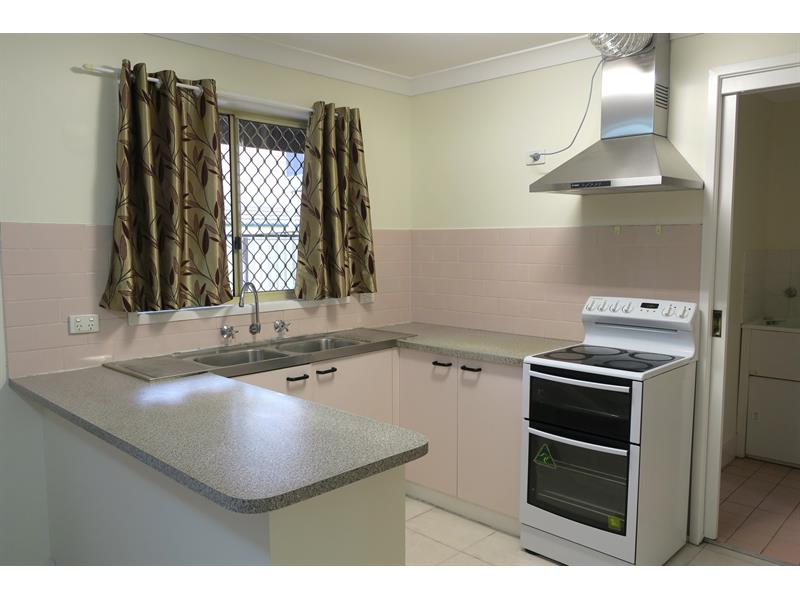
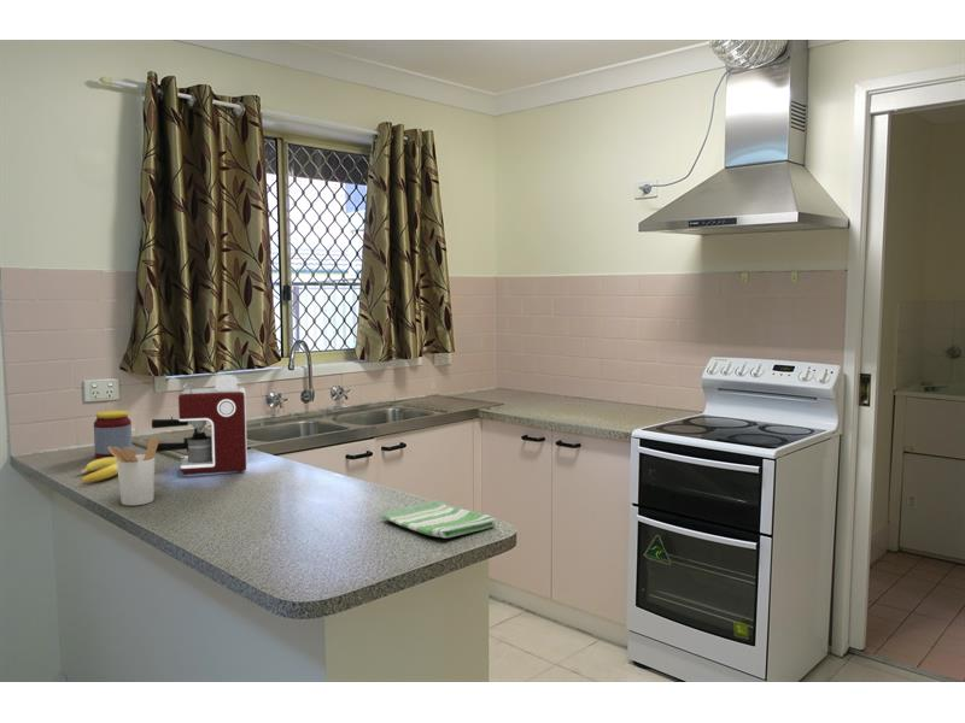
+ banana (103, 468)
+ utensil holder (131, 471)
+ jar (112, 433)
+ coffee maker (199, 423)
+ dish towel (438, 518)
